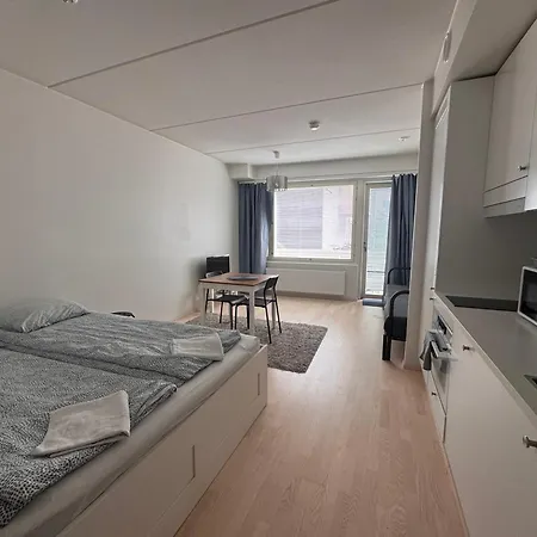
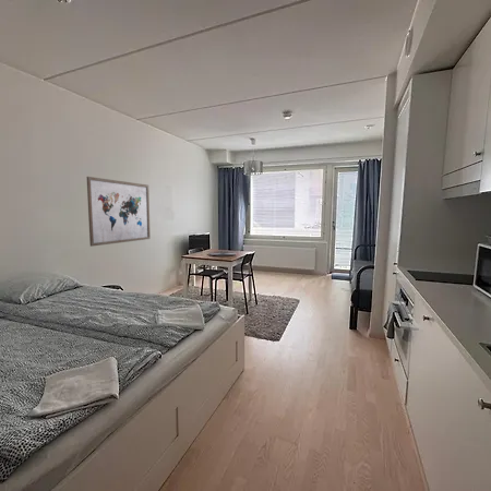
+ wall art (122, 212)
